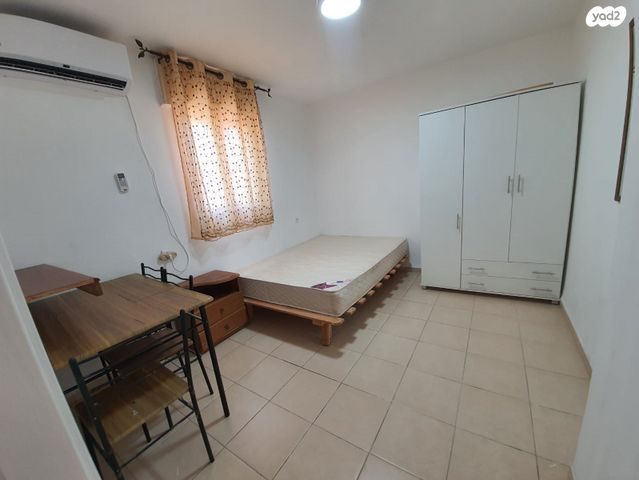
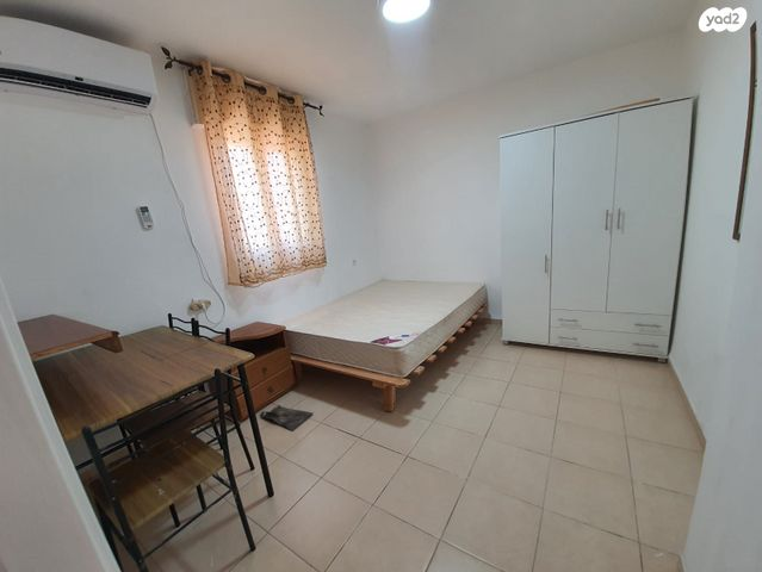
+ bag (286, 412)
